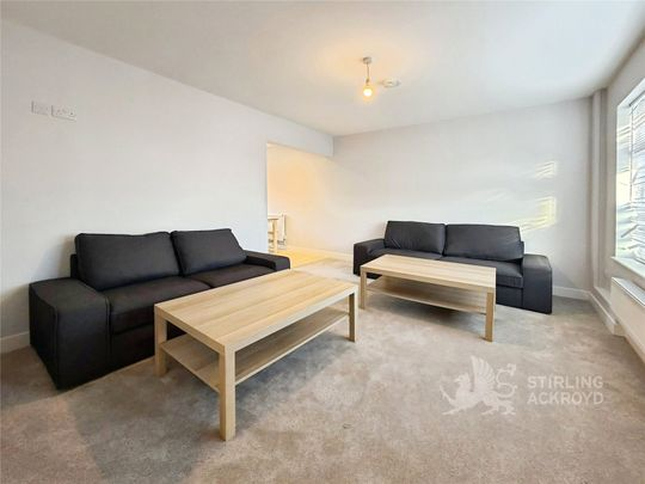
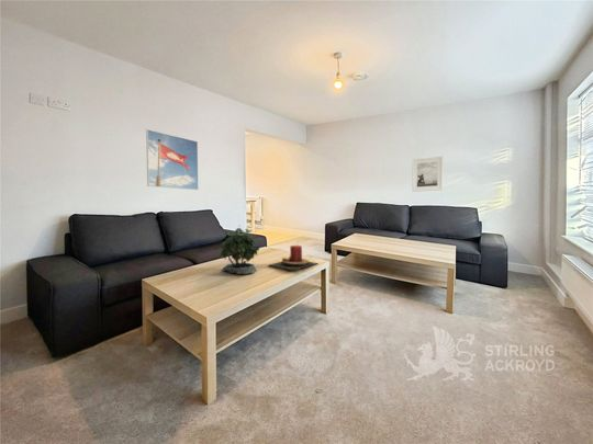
+ candle (293, 254)
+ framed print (427, 174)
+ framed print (174, 161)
+ potted plant (239, 248)
